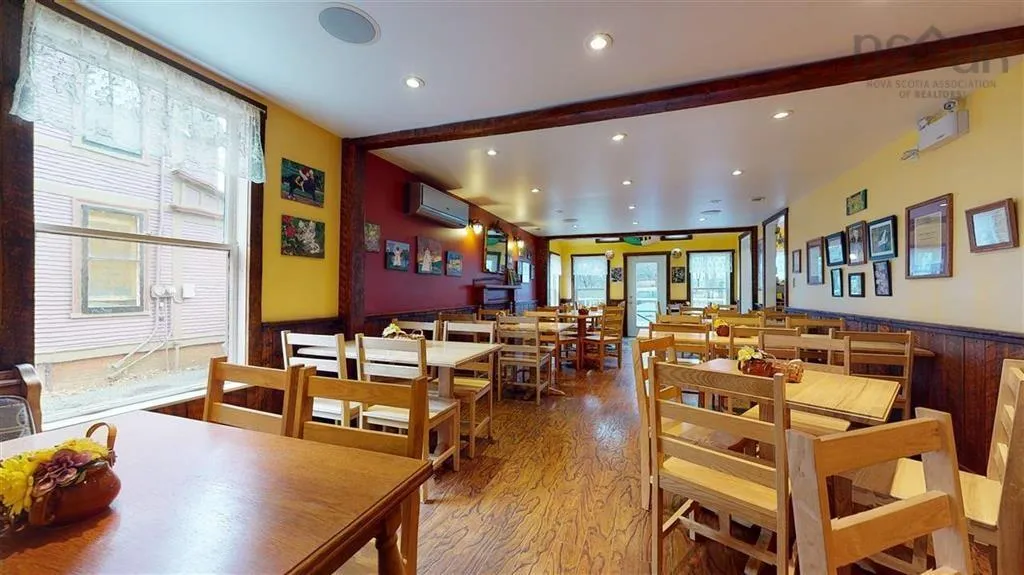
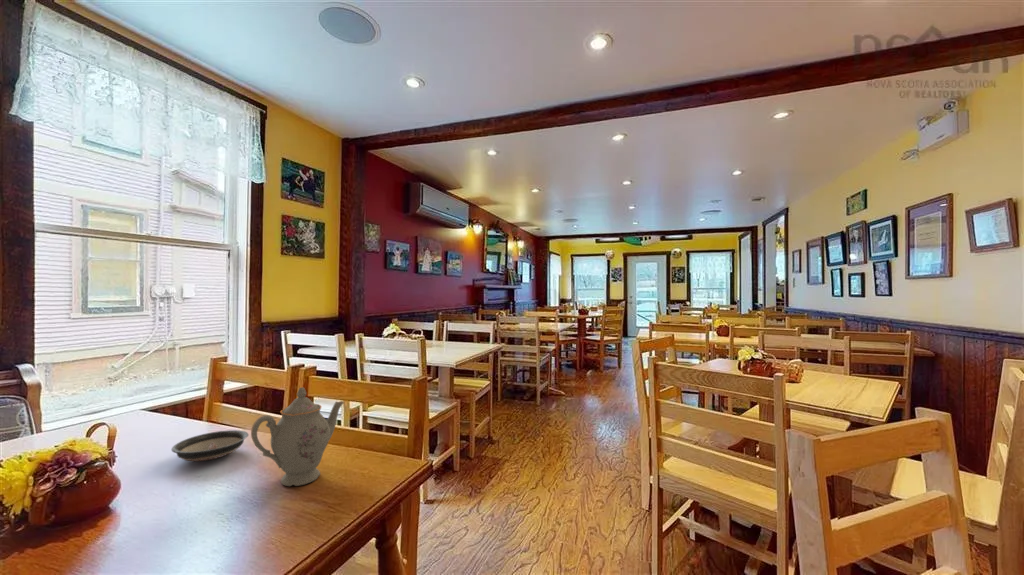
+ saucer (211, 447)
+ chinaware (301, 432)
